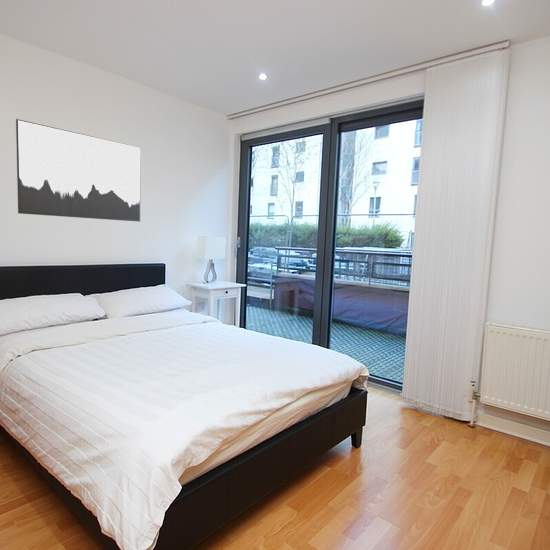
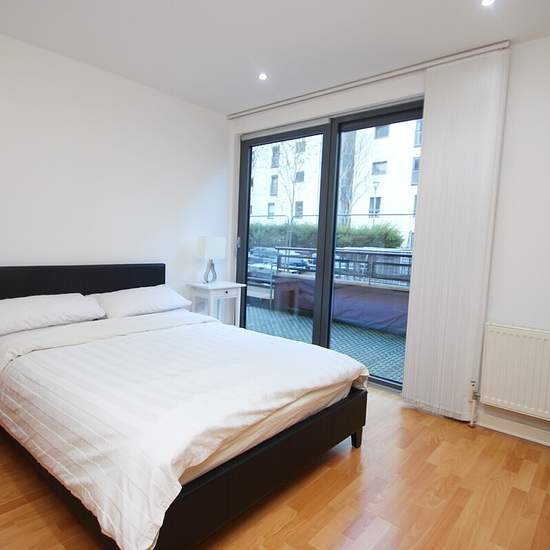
- wall art (86, 176)
